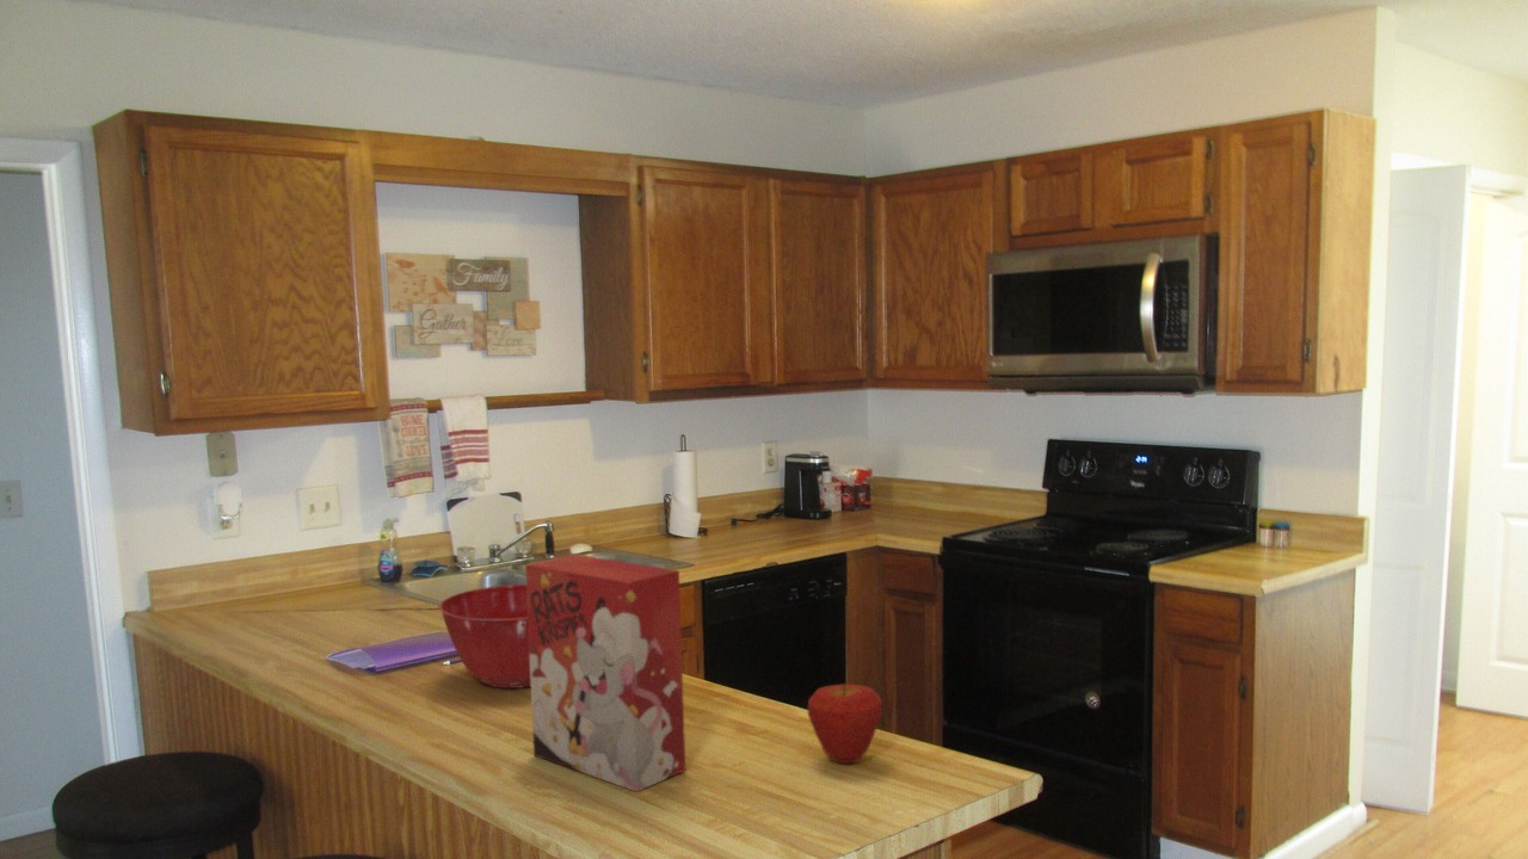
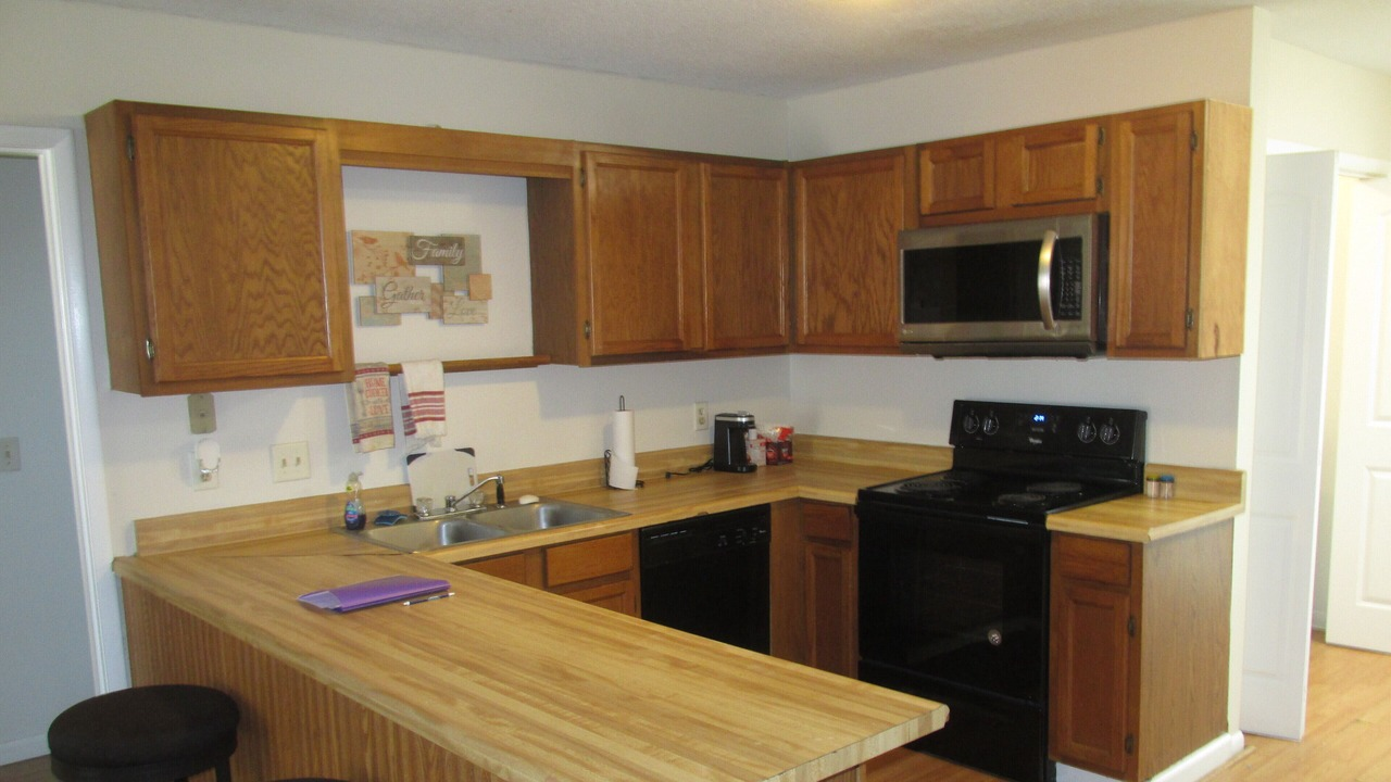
- mixing bowl (517, 638)
- apple (844, 721)
- cereal box (604, 666)
